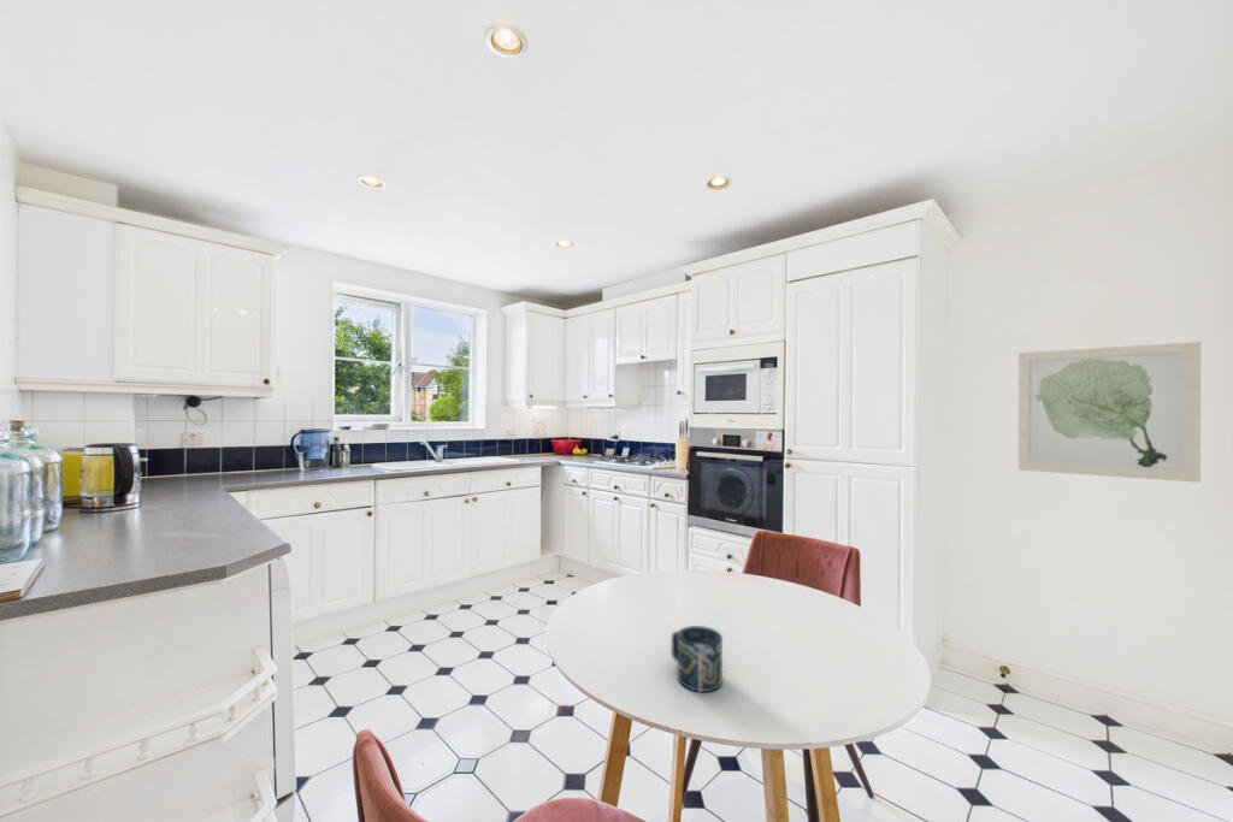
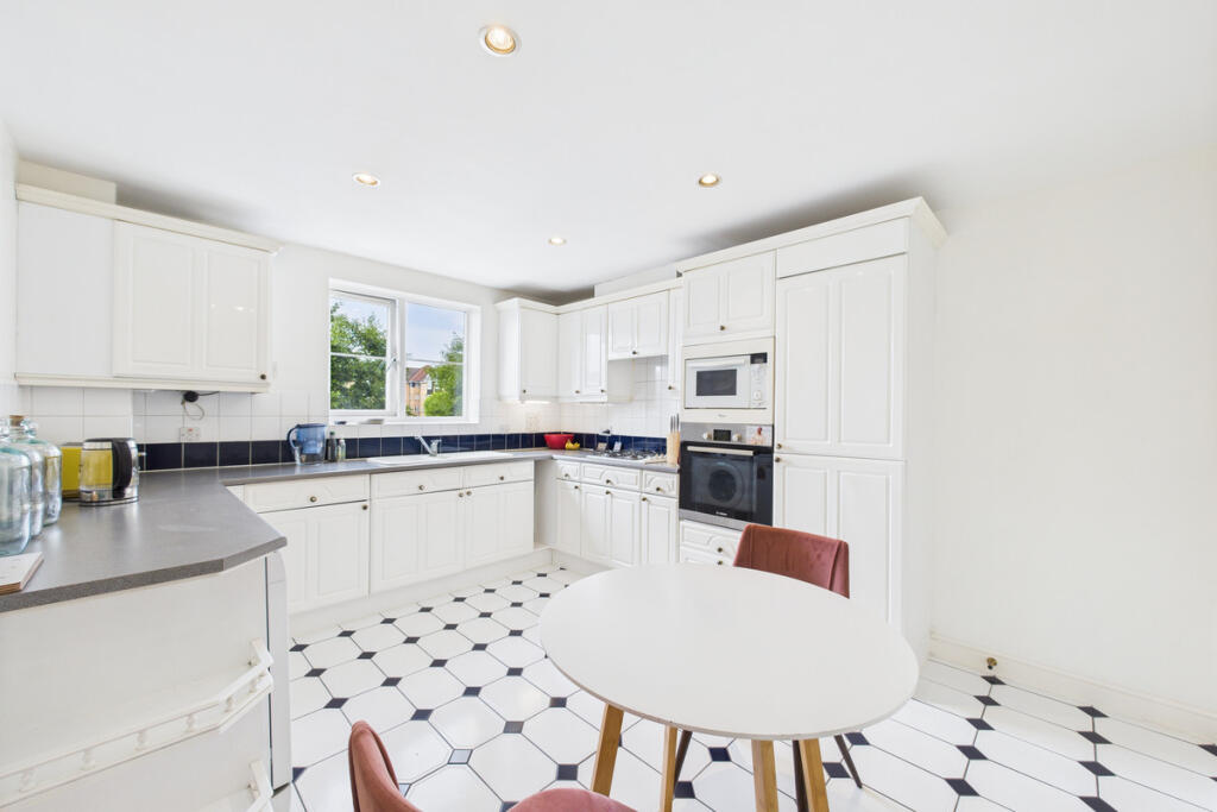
- cup (694, 654)
- wall art (1101, 412)
